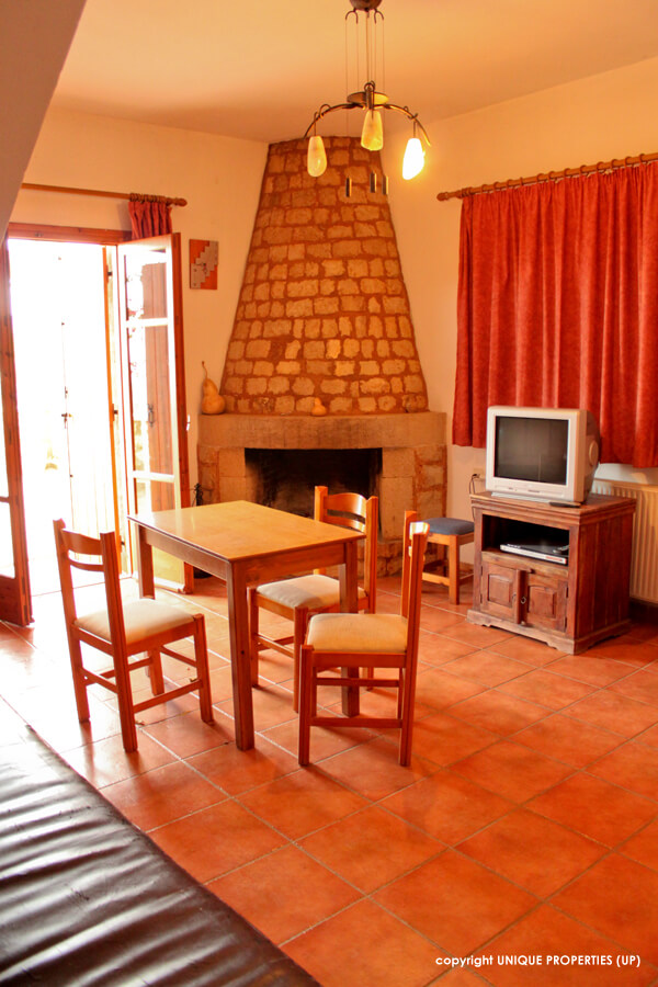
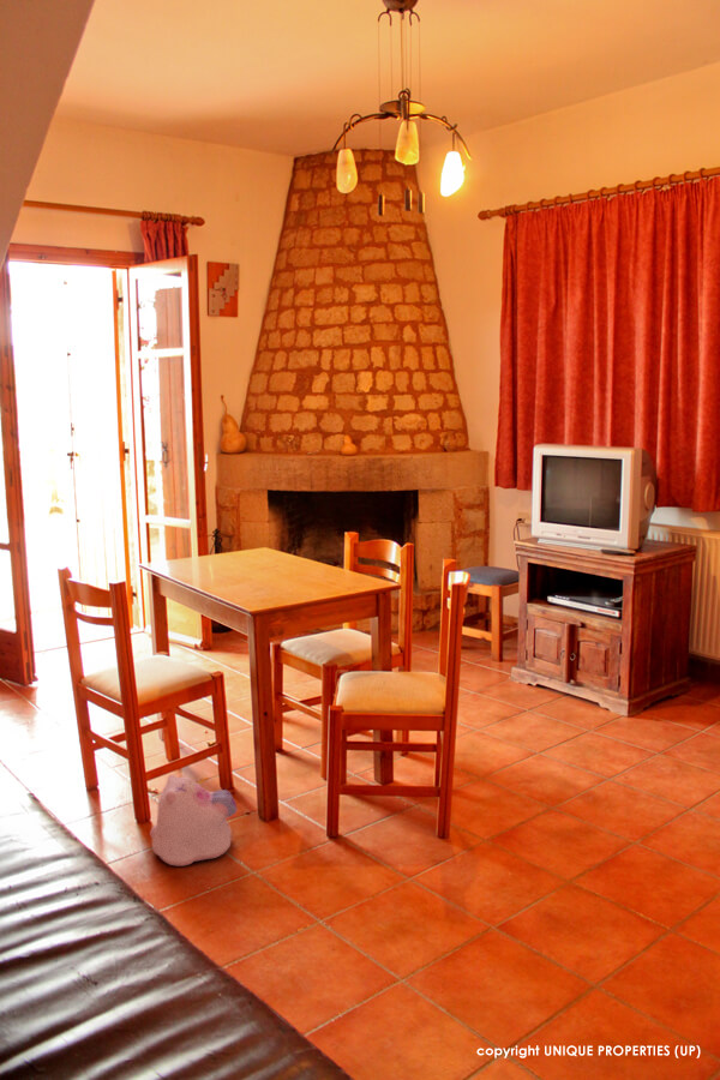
+ plush toy (193, 812)
